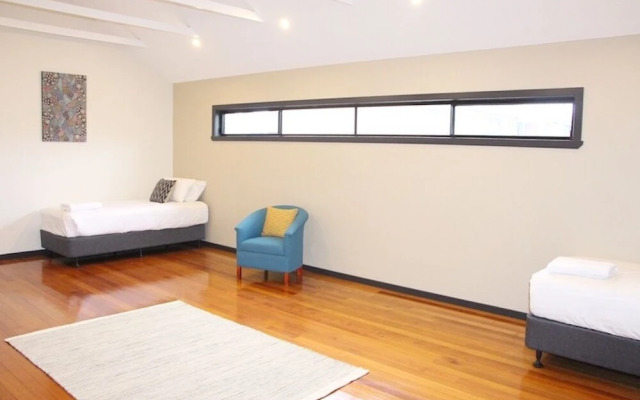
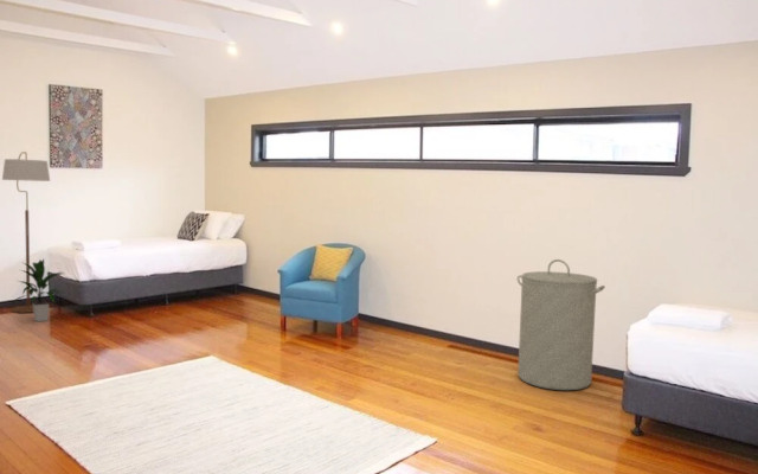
+ laundry hamper (557, 319)
+ floor lamp (26, 231)
+ indoor plant (38, 288)
